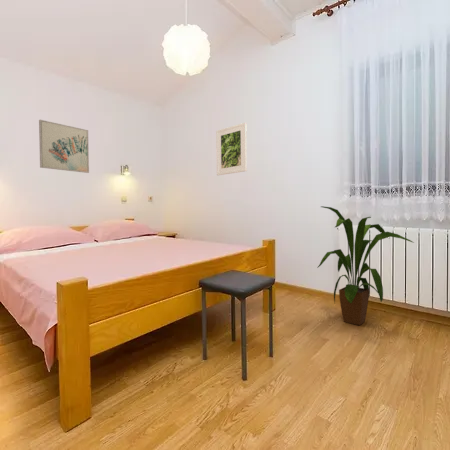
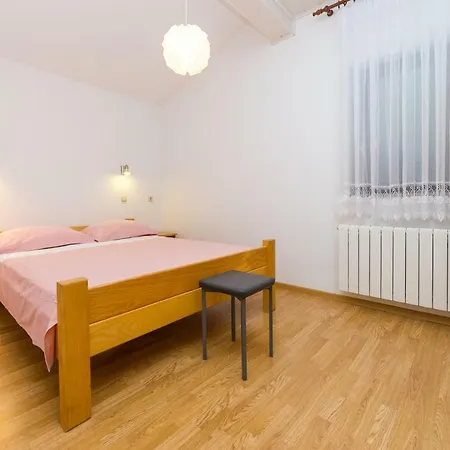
- house plant (364, 265)
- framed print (231, 150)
- wall art (65, 147)
